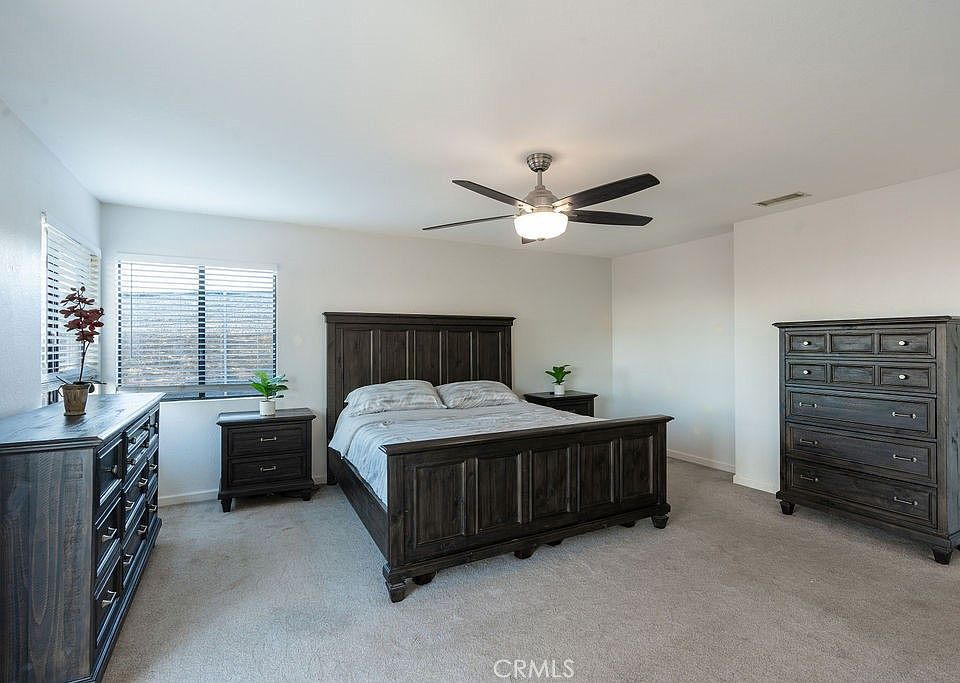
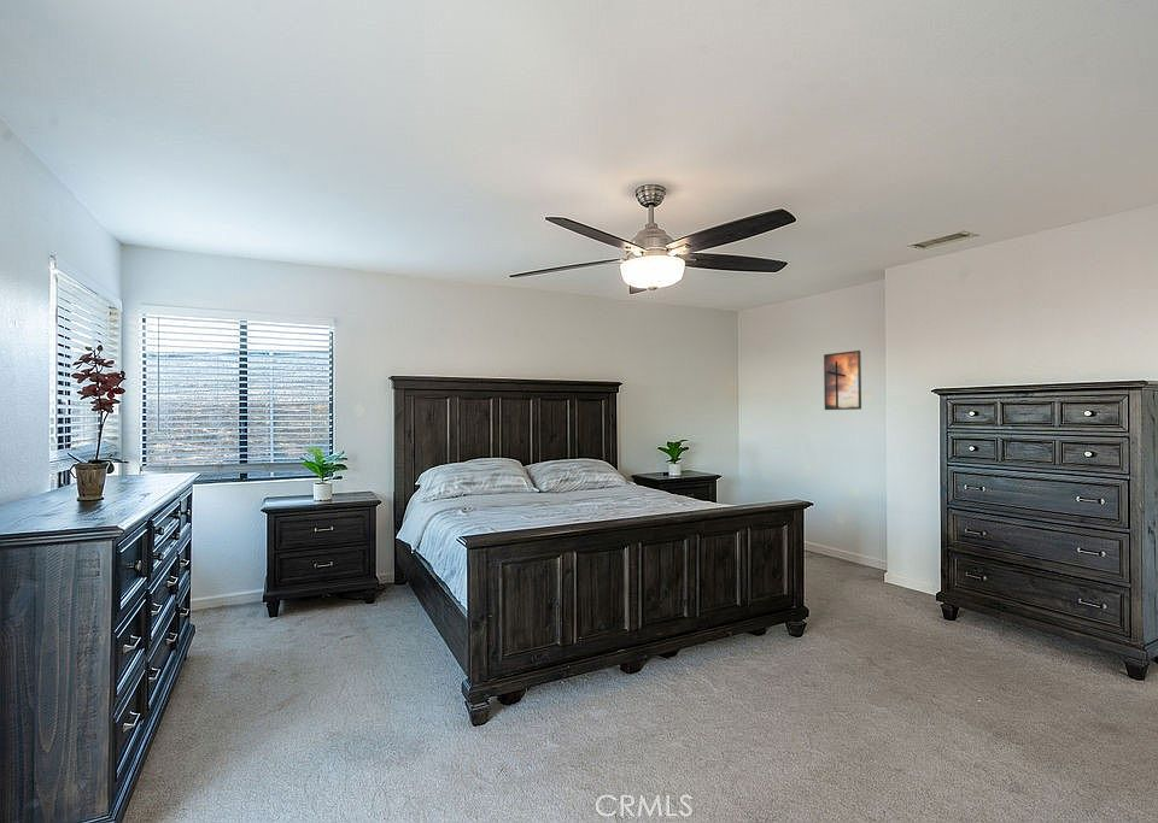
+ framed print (842, 381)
